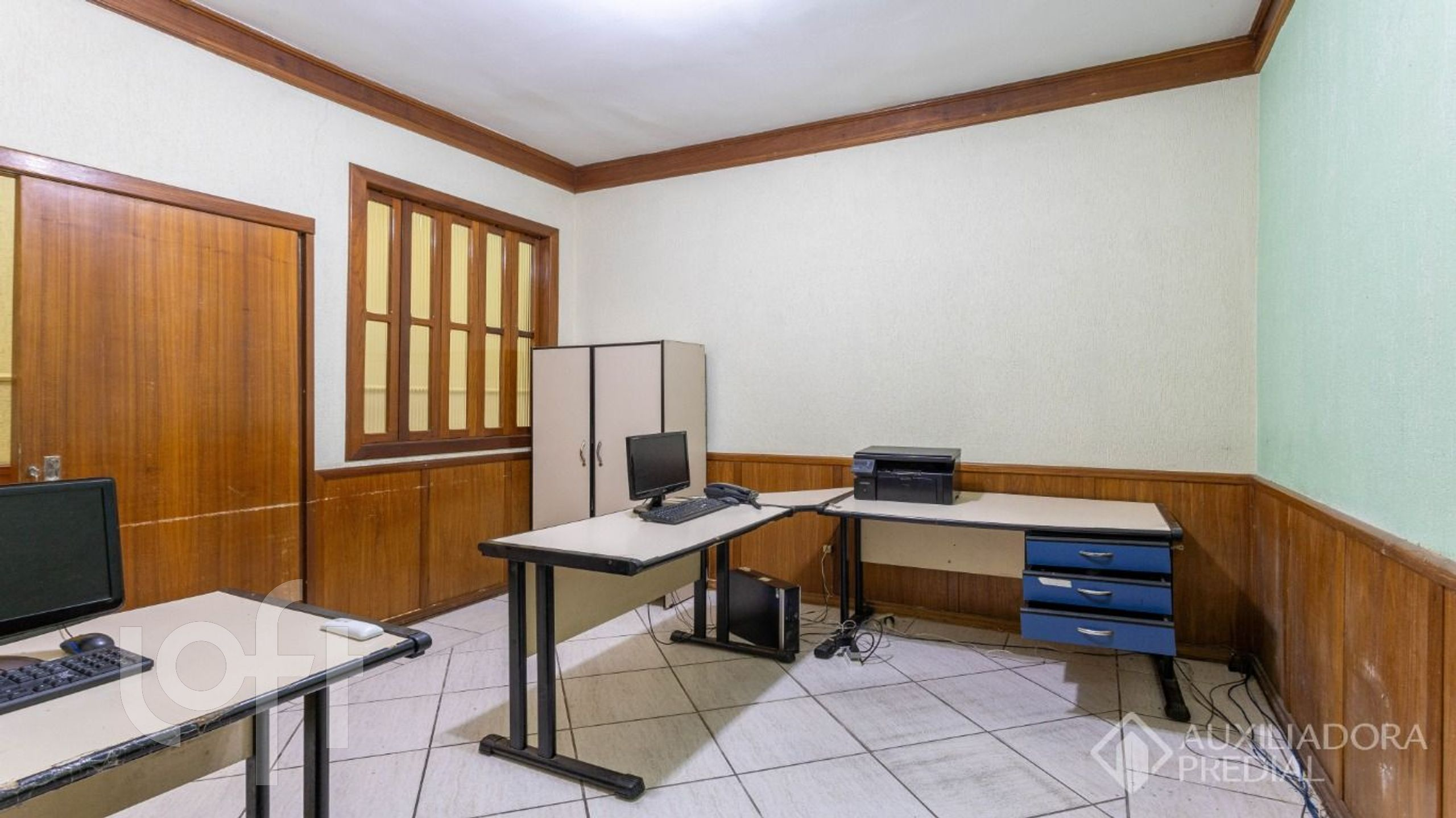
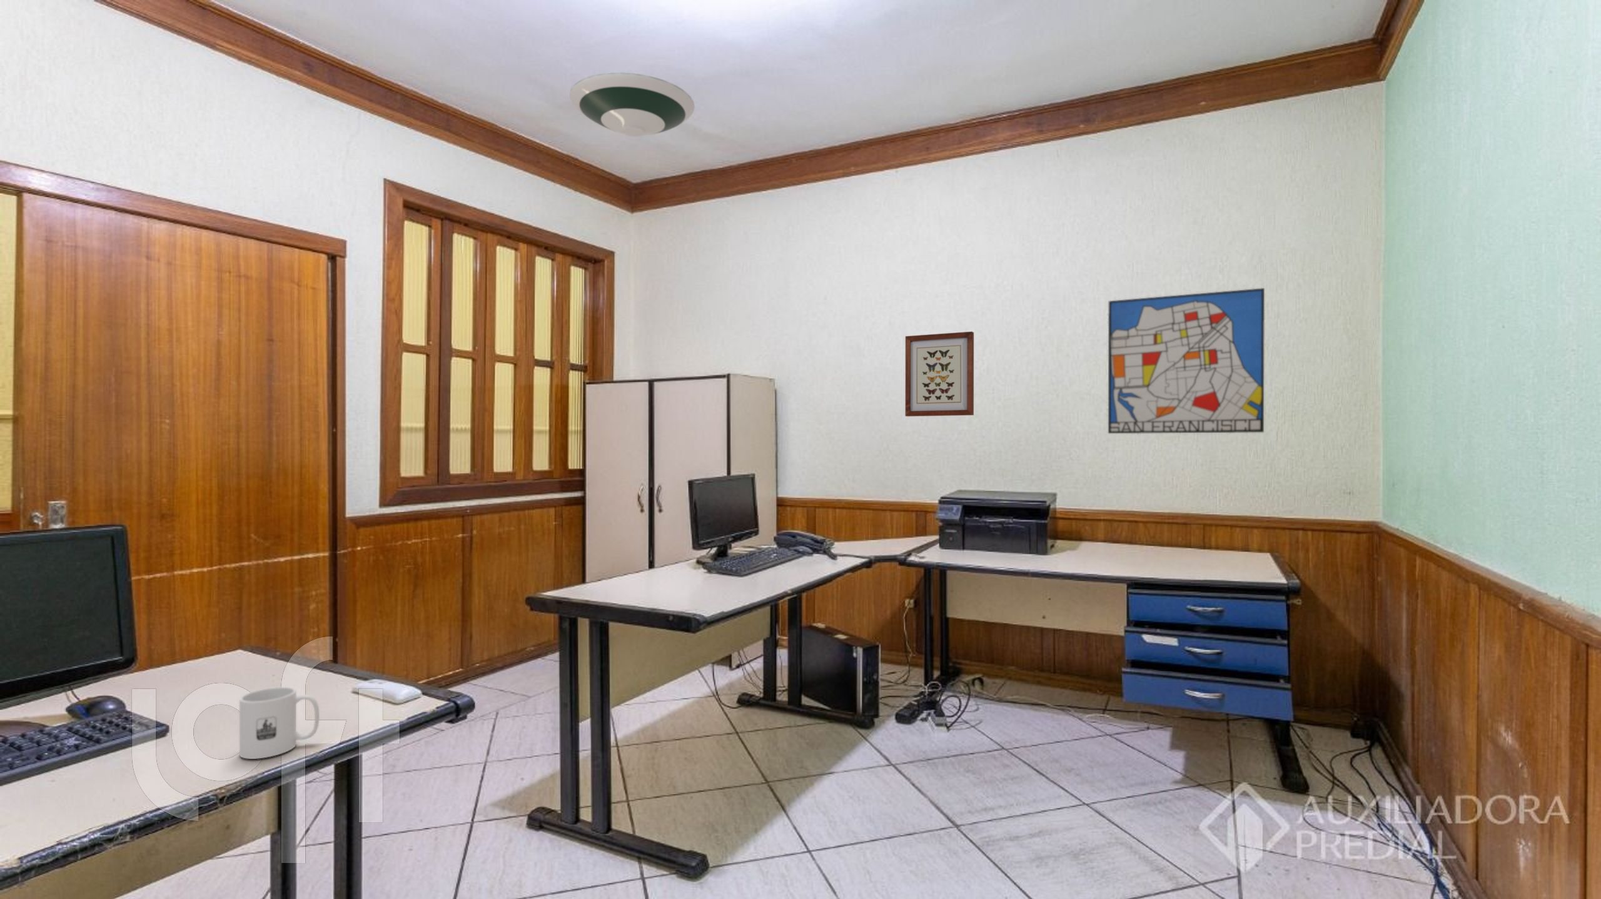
+ mug (280, 720)
+ wall art (1183, 364)
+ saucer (633, 118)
+ wall art (939, 375)
